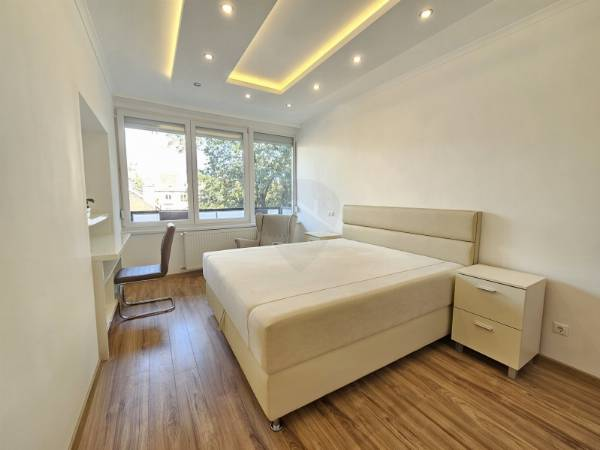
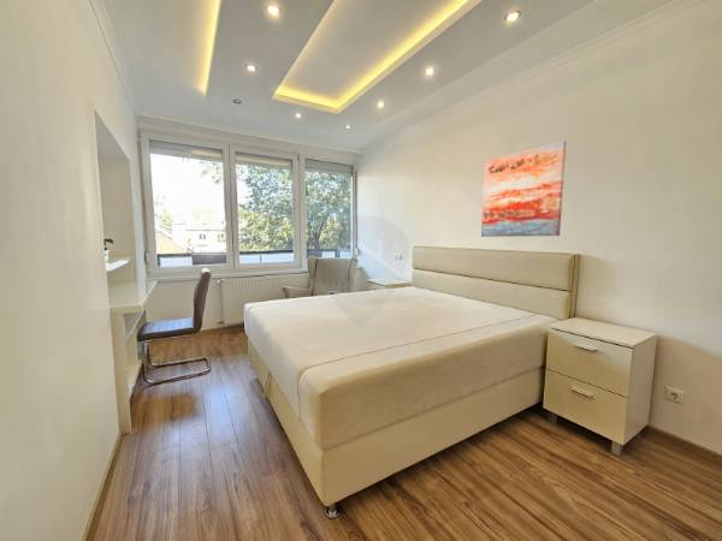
+ wall art (517, 195)
